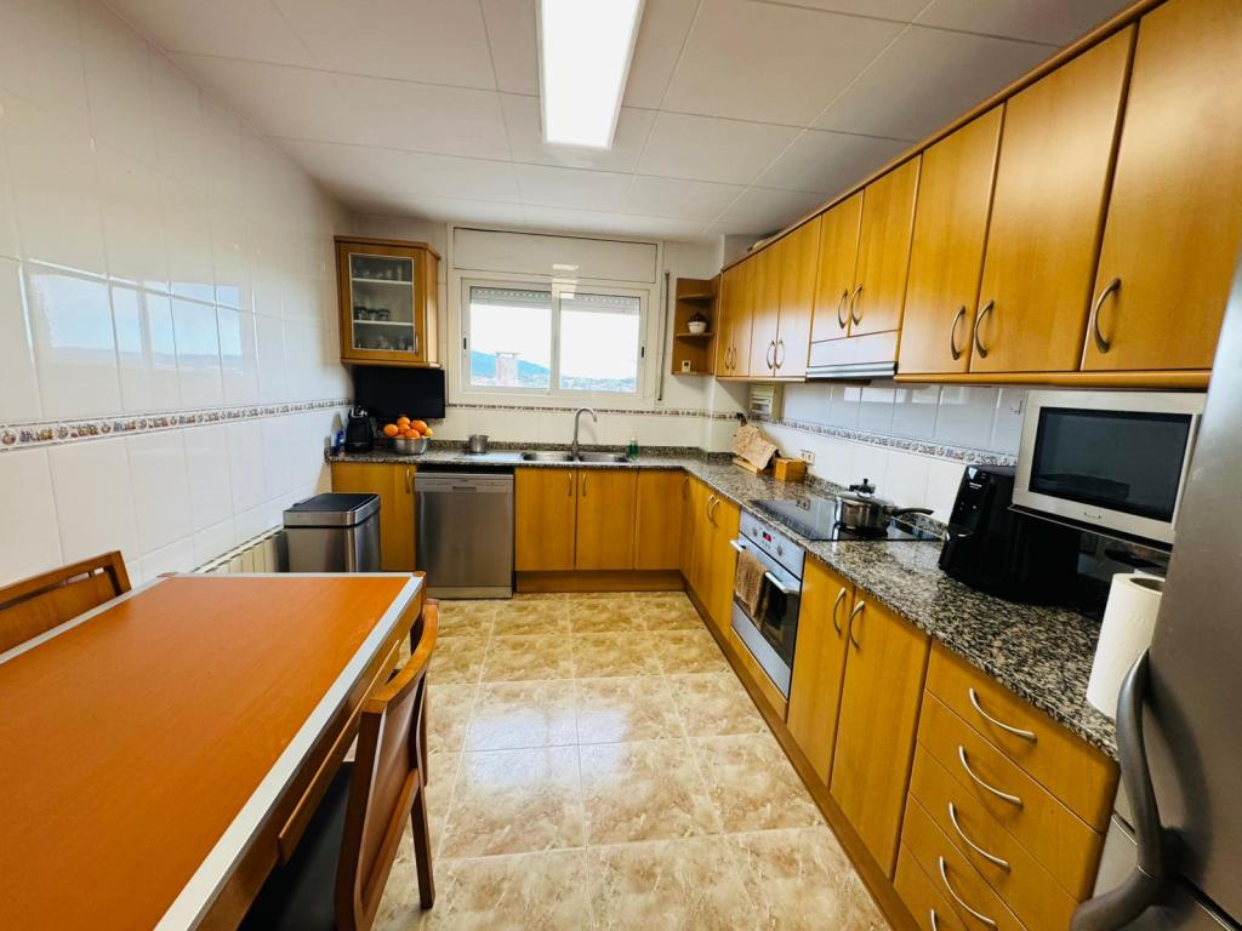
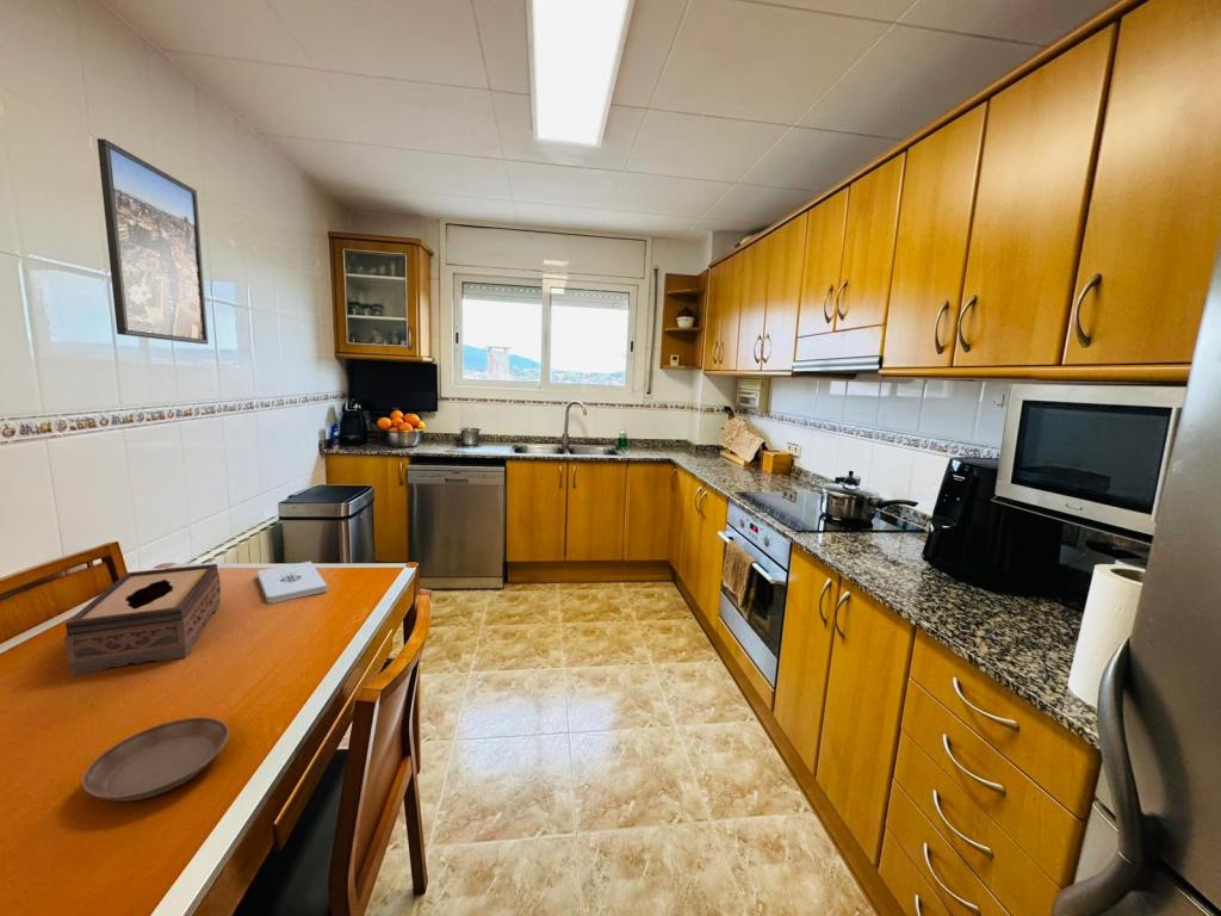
+ saucer (161, 760)
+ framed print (160, 255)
+ notepad (291, 580)
+ tissue box (154, 612)
